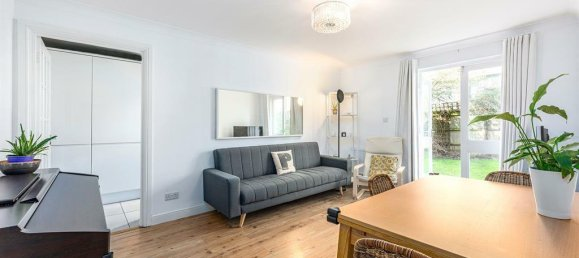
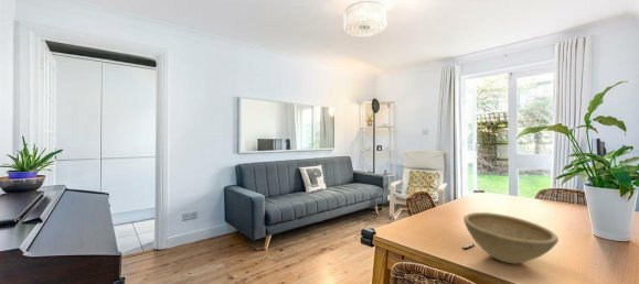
+ bowl (505, 240)
